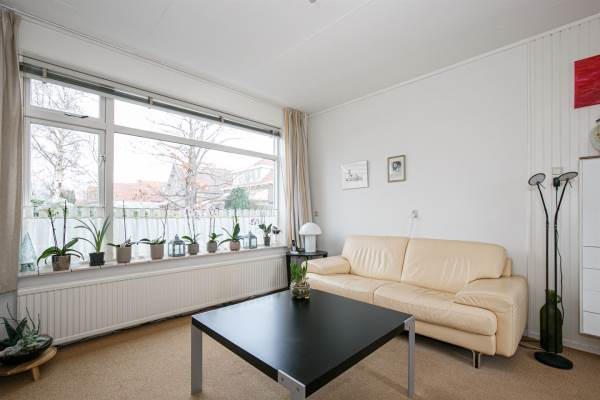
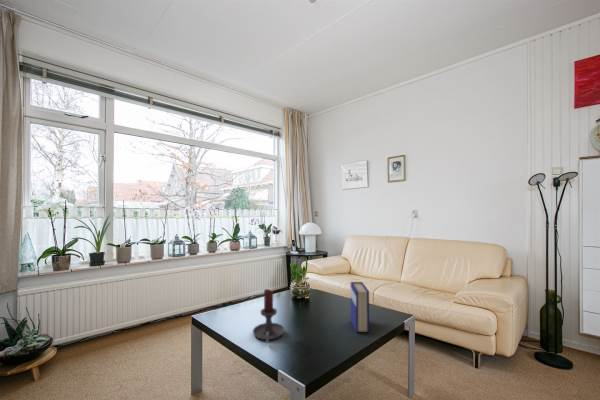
+ candle holder (268, 313)
+ hardback book (359, 306)
